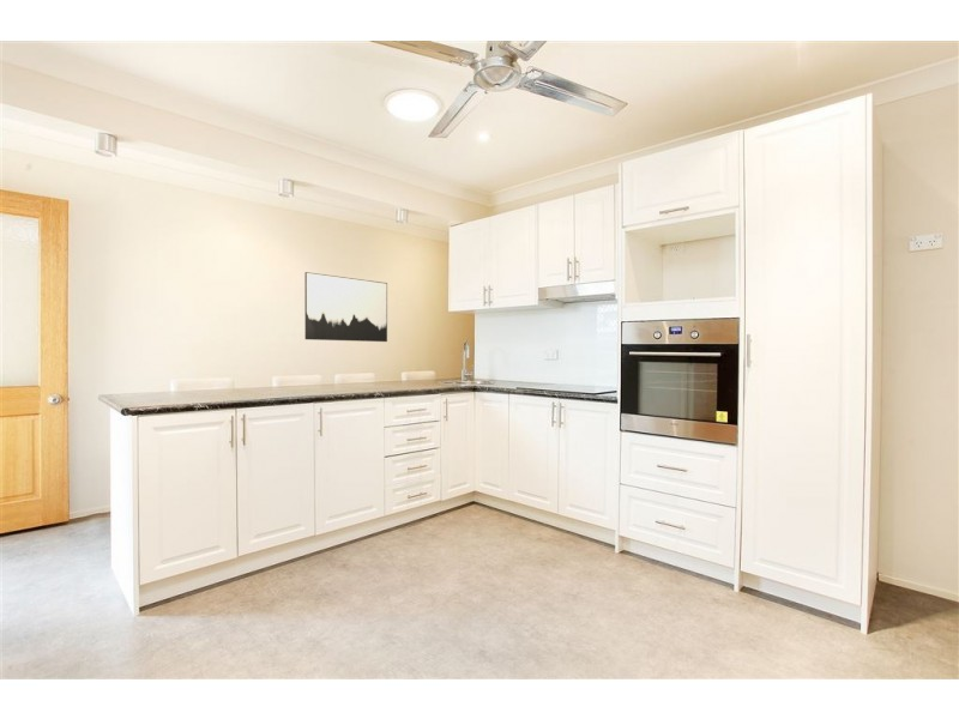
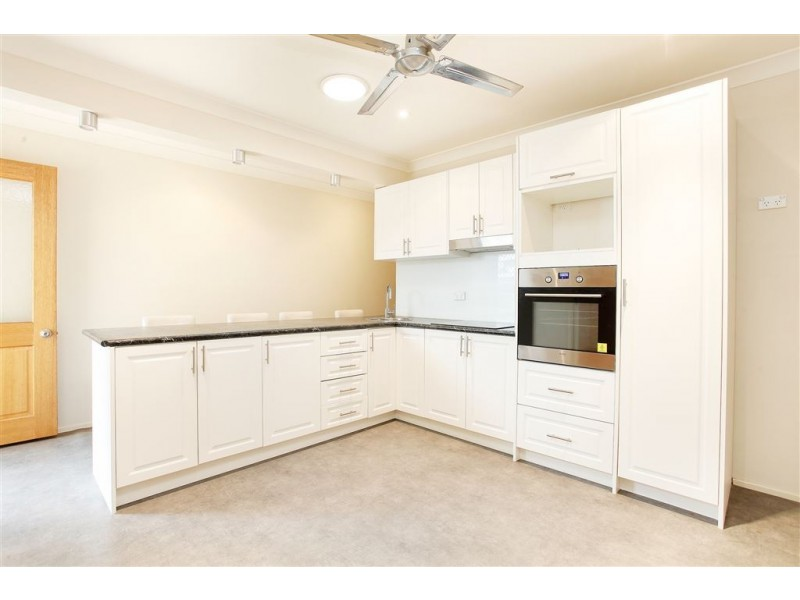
- wall art (349, 309)
